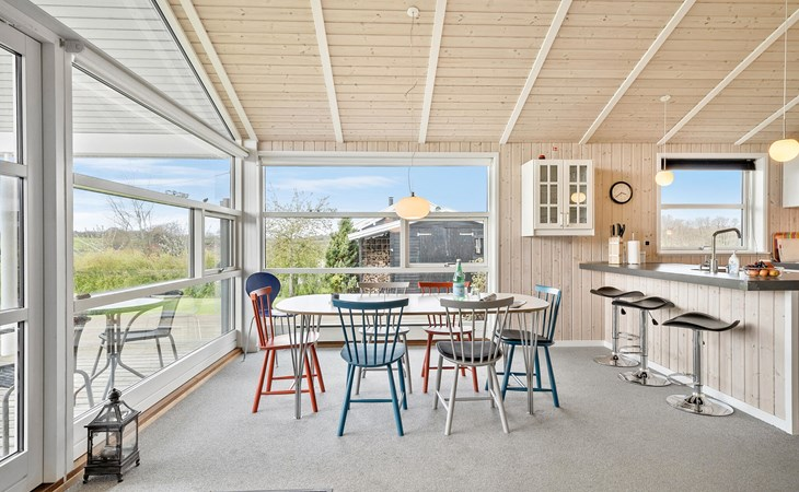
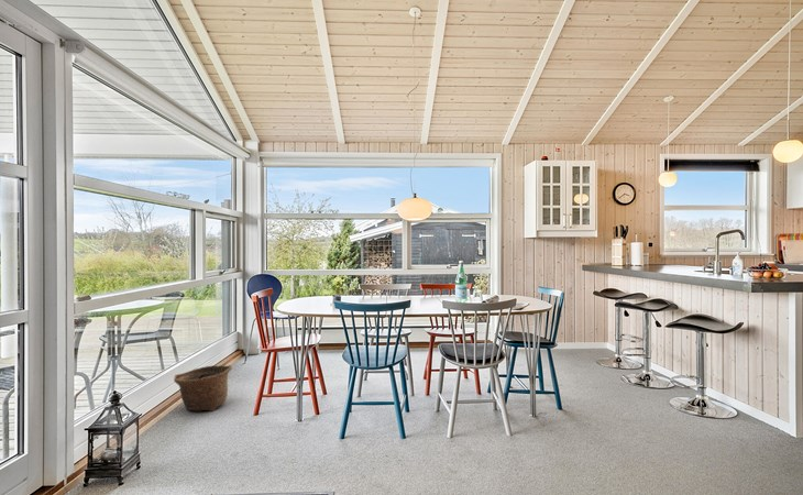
+ basket (204, 386)
